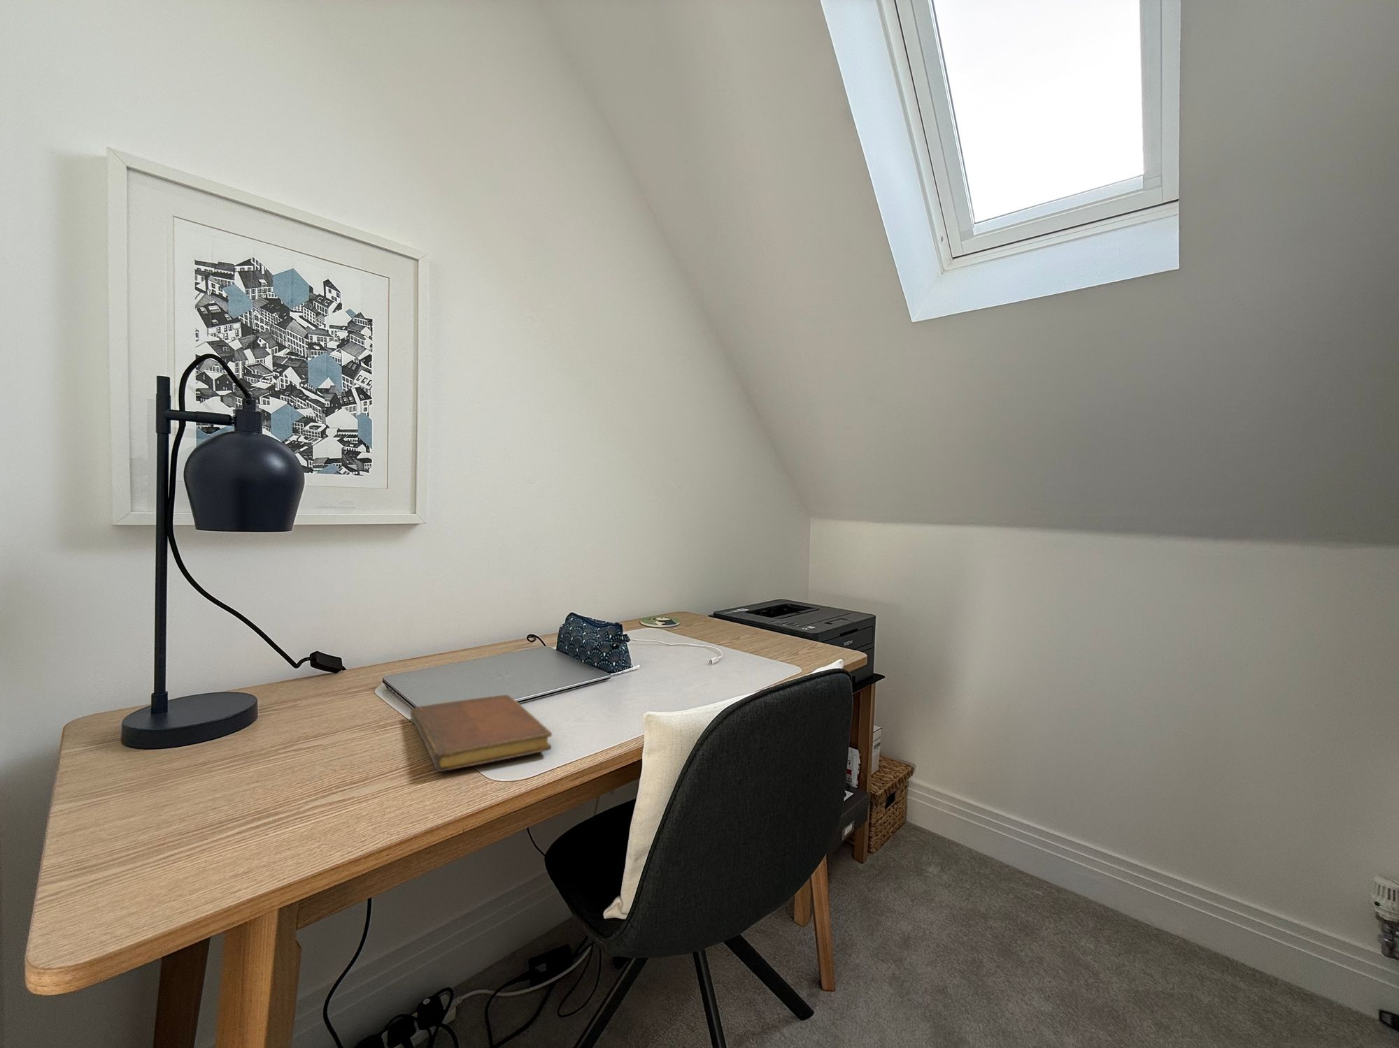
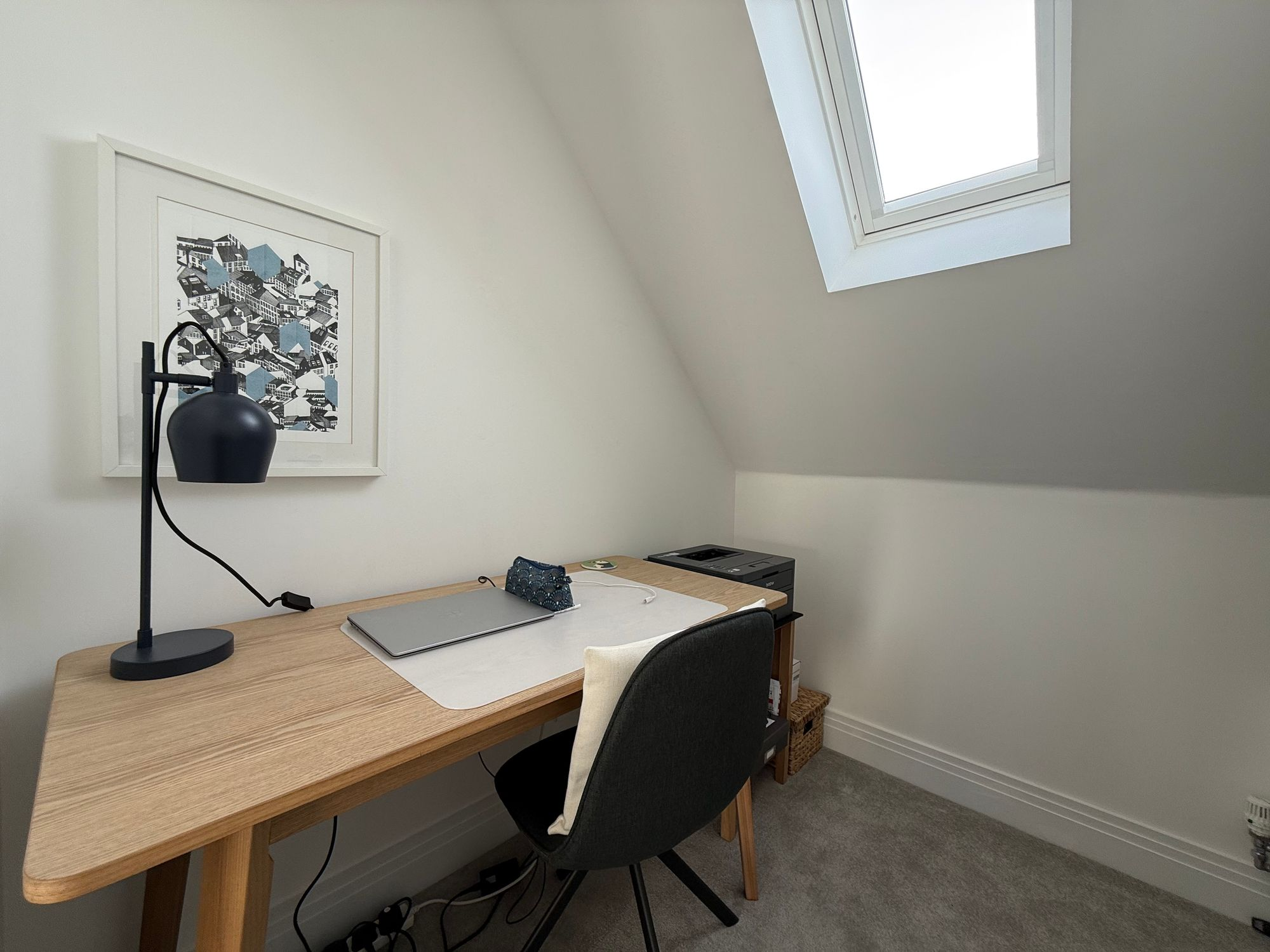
- notebook (477, 728)
